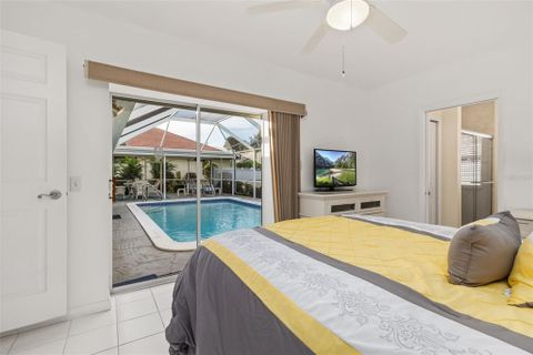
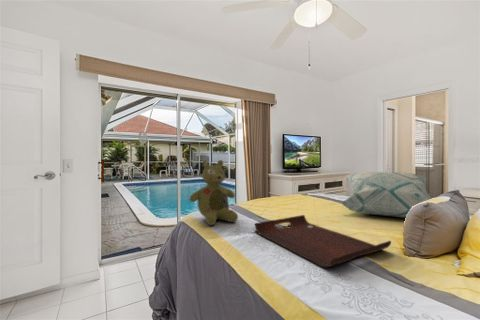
+ decorative pillow (386, 192)
+ serving tray (314, 235)
+ stuffed bear (216, 190)
